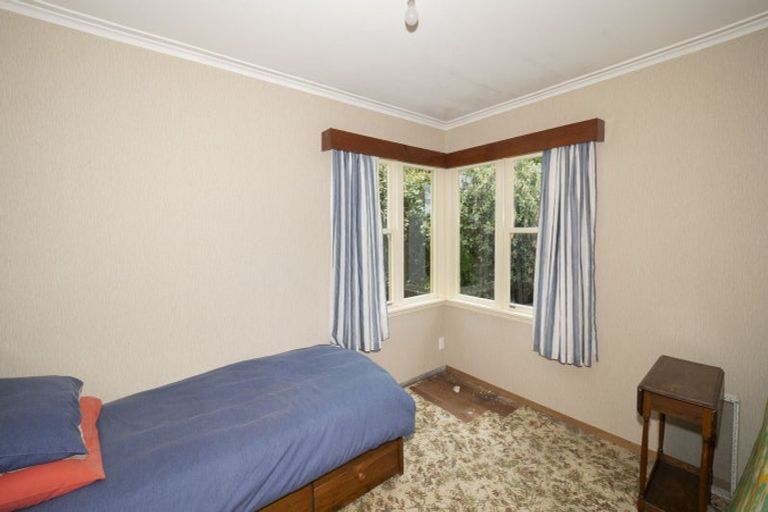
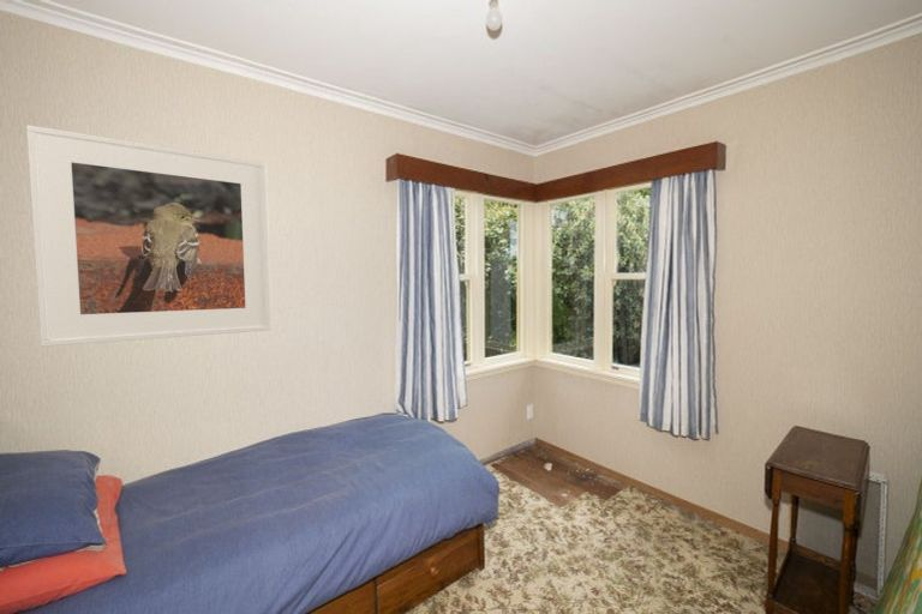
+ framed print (167, 242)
